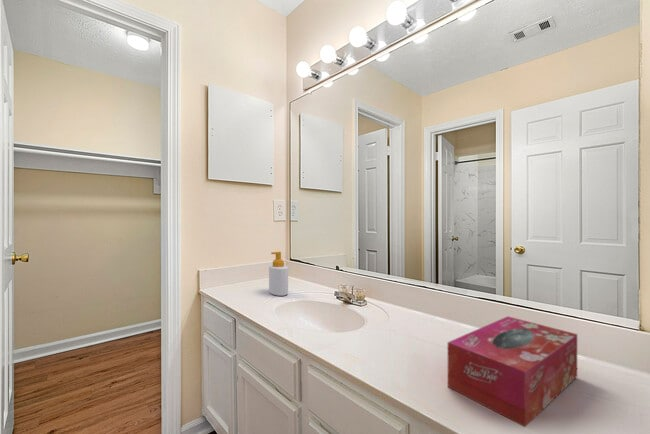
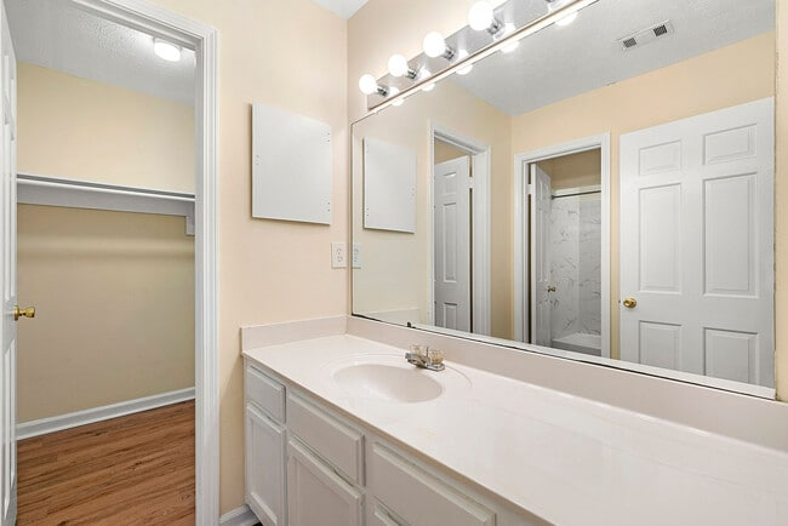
- soap bottle (278, 272)
- tissue box (514, 359)
